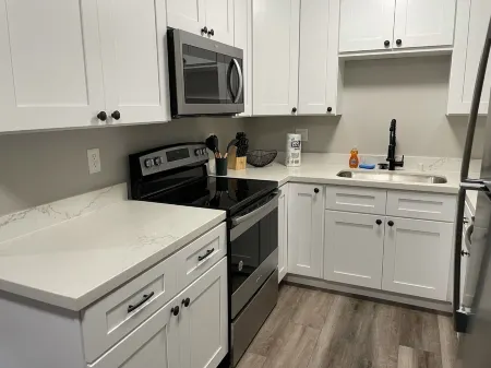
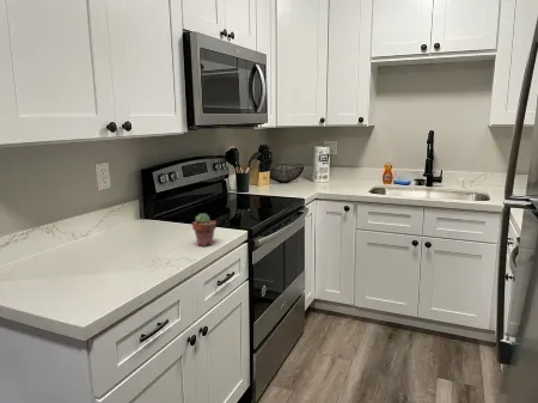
+ potted succulent (204, 228)
